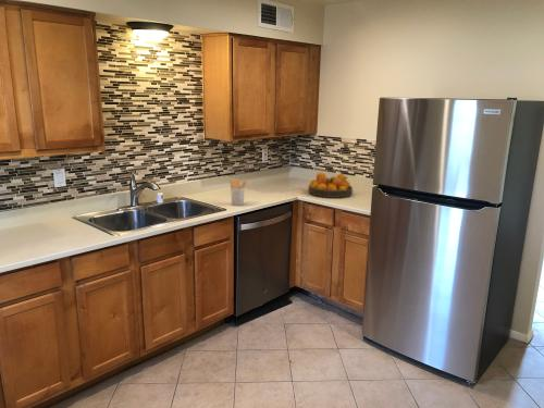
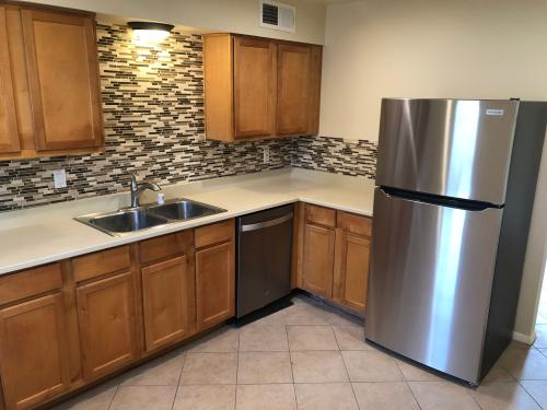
- fruit bowl (330, 183)
- utensil holder (236, 190)
